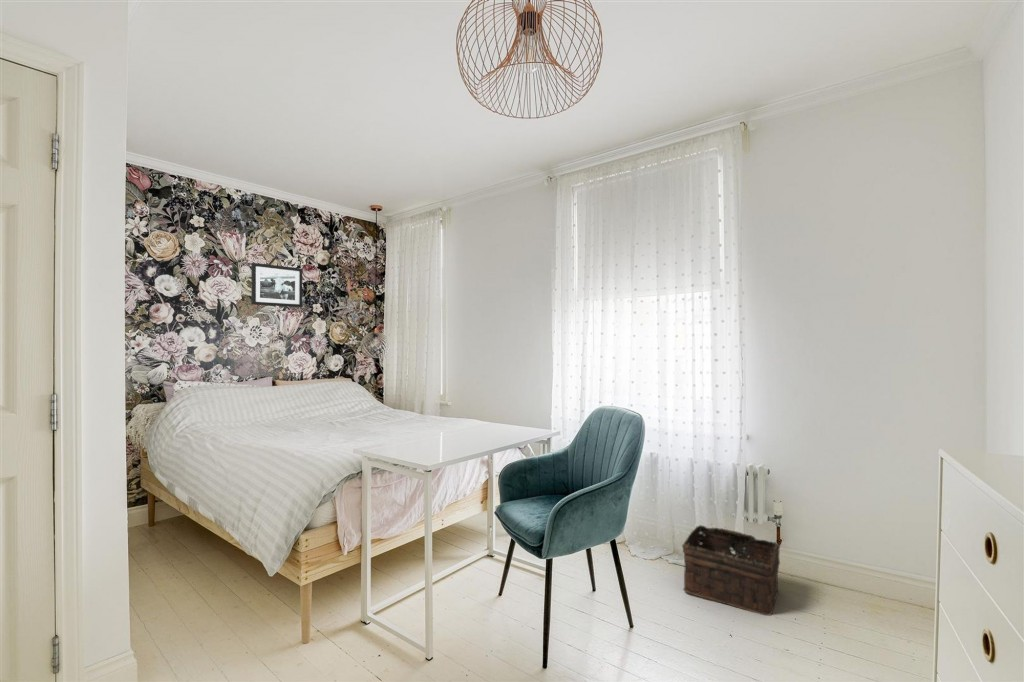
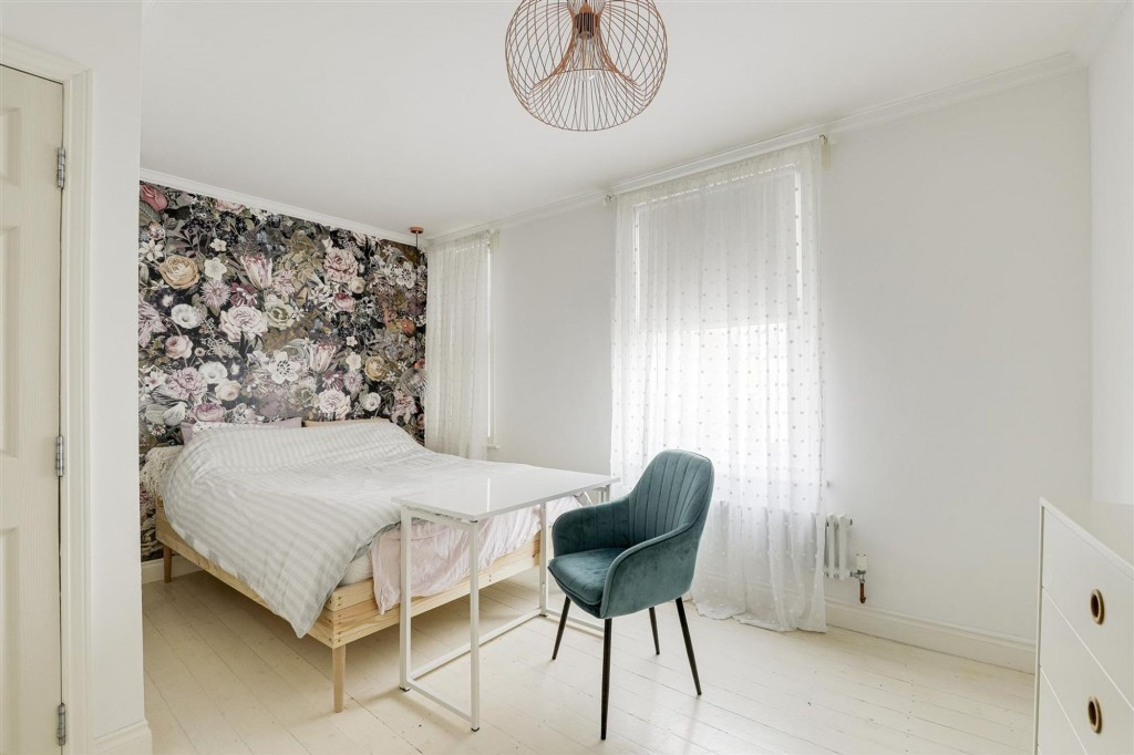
- picture frame (277, 285)
- basket (733, 560)
